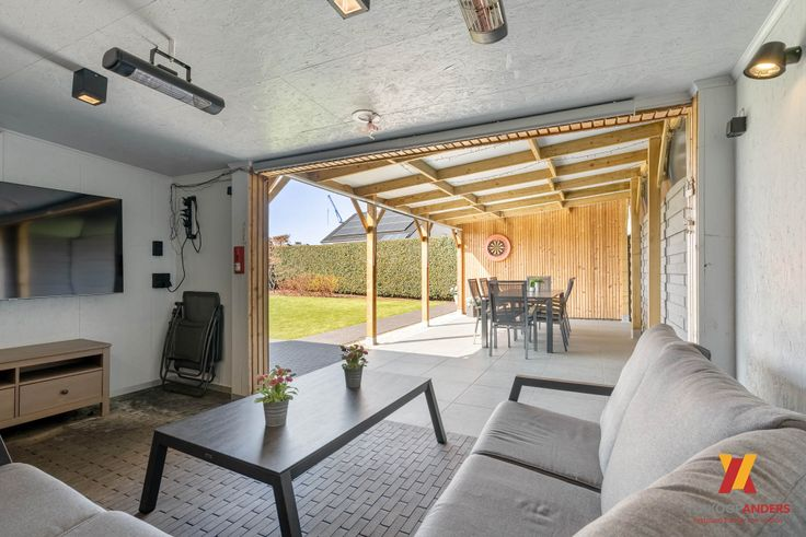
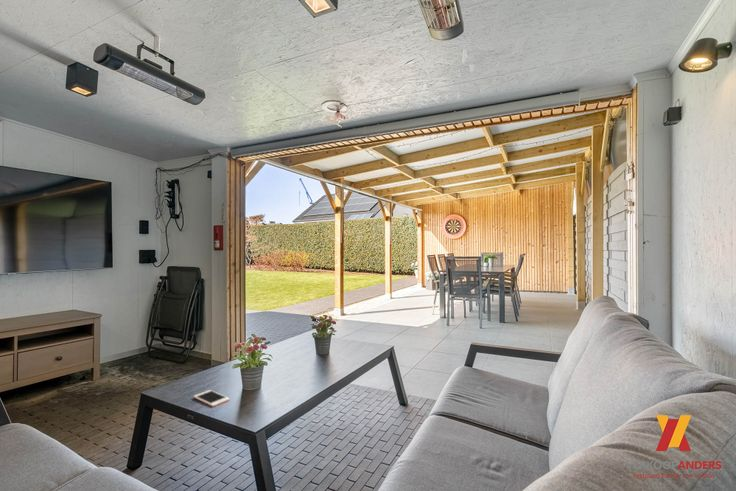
+ cell phone (211, 397)
